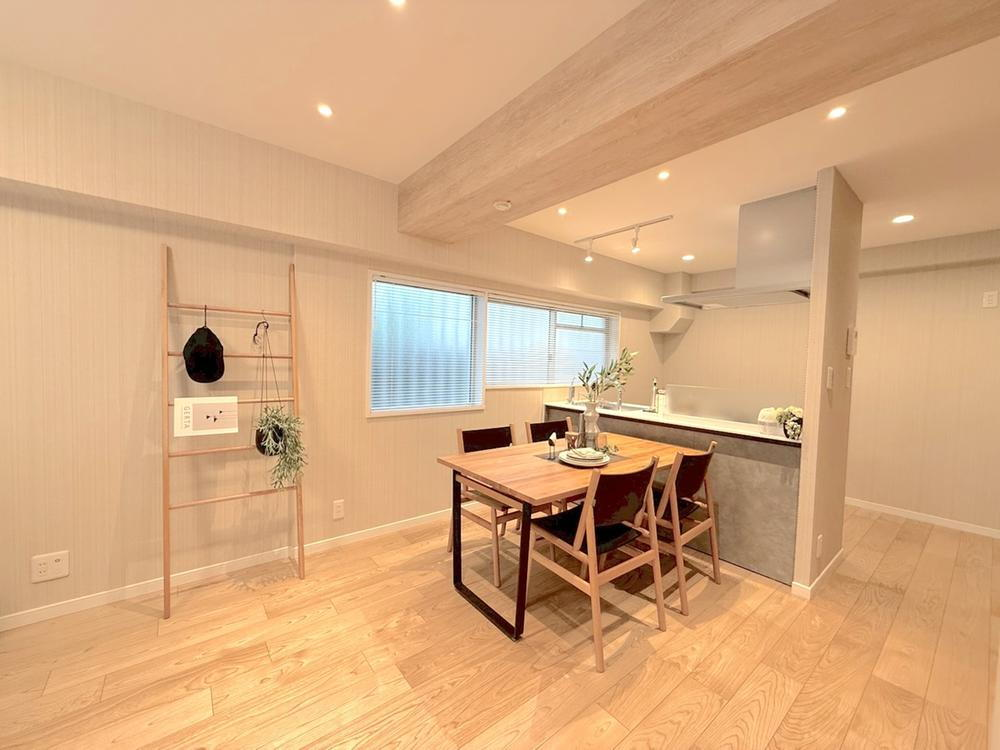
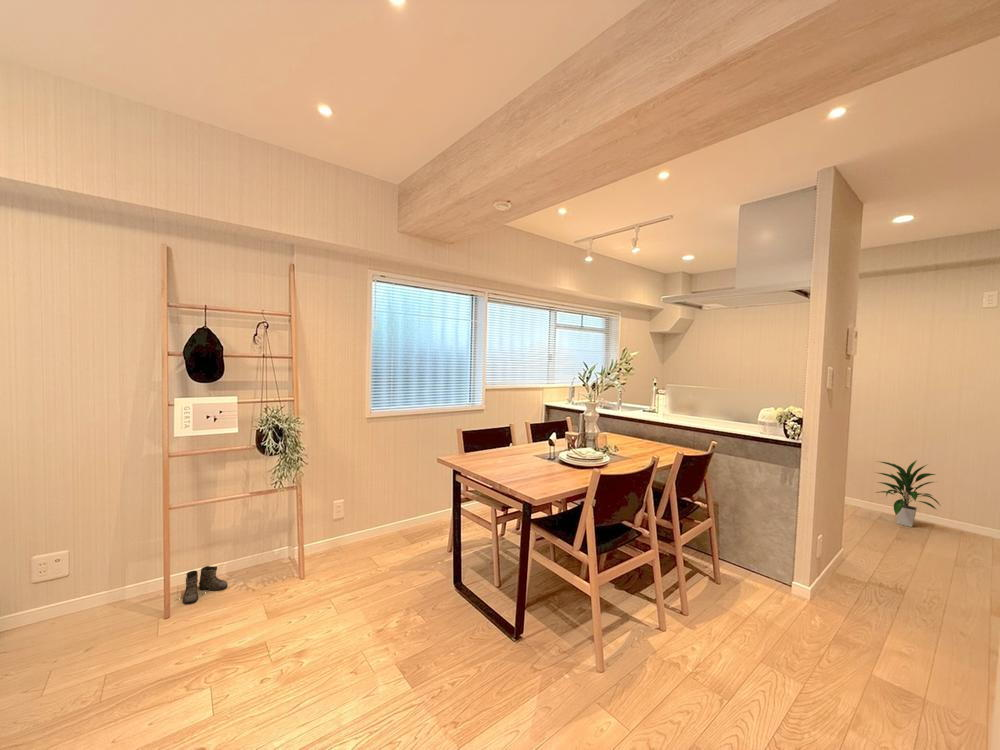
+ indoor plant (905, 491)
+ boots (201, 582)
